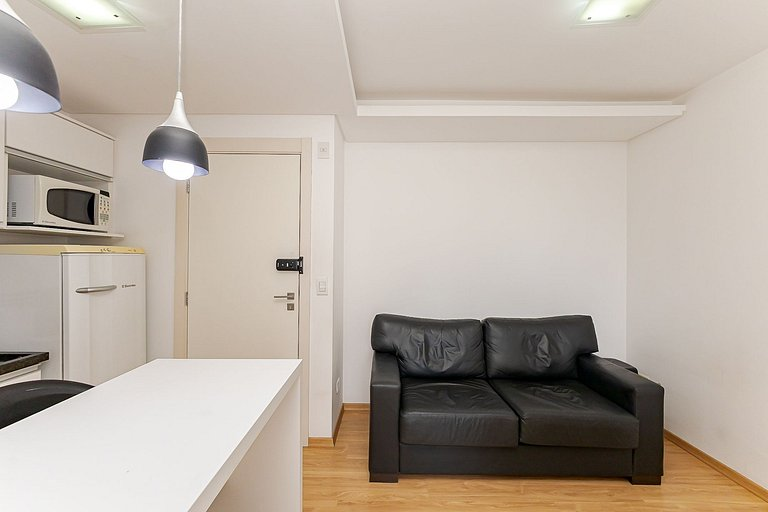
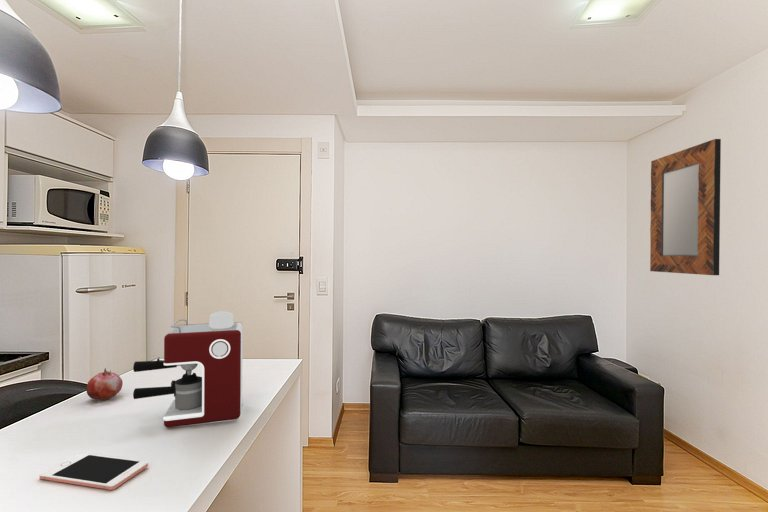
+ cell phone (95, 470)
+ fruit (104, 382)
+ coffee maker (189, 364)
+ home mirror (681, 212)
